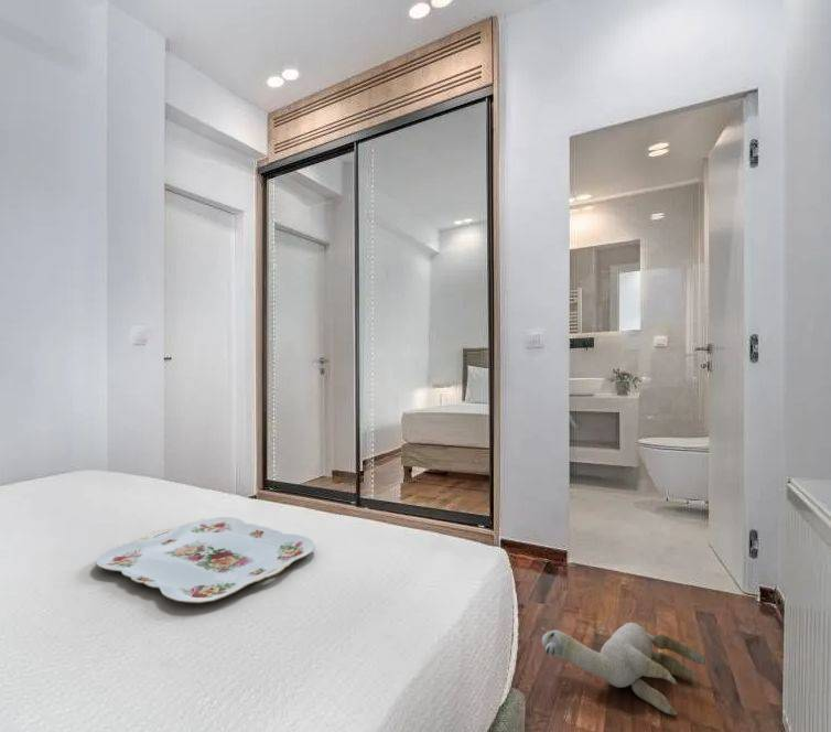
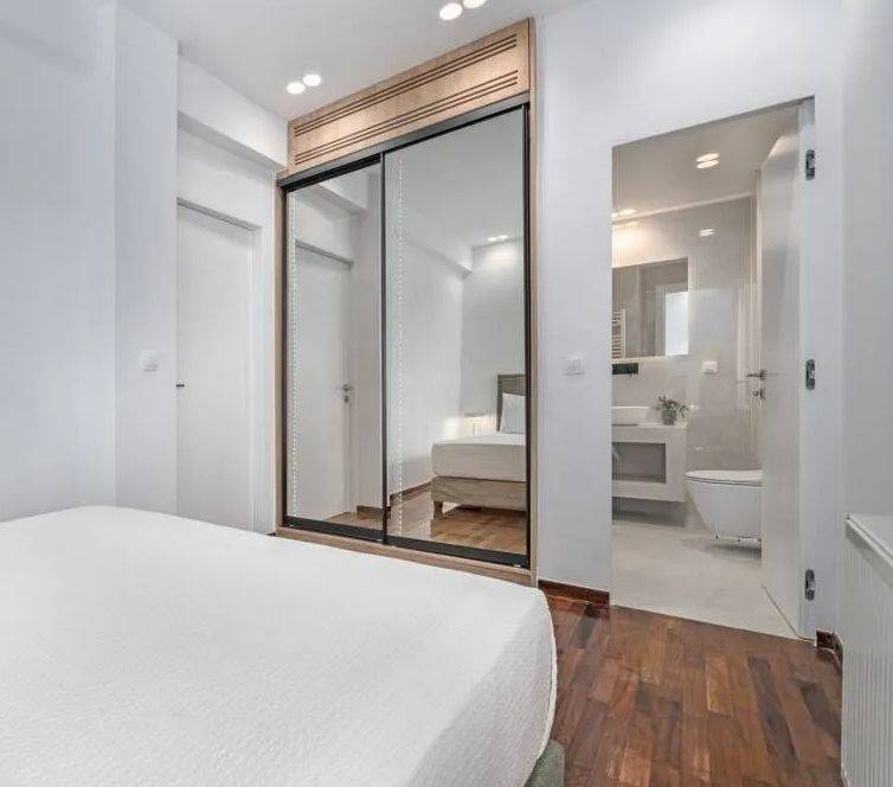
- plush toy (617, 655)
- serving tray (209, 553)
